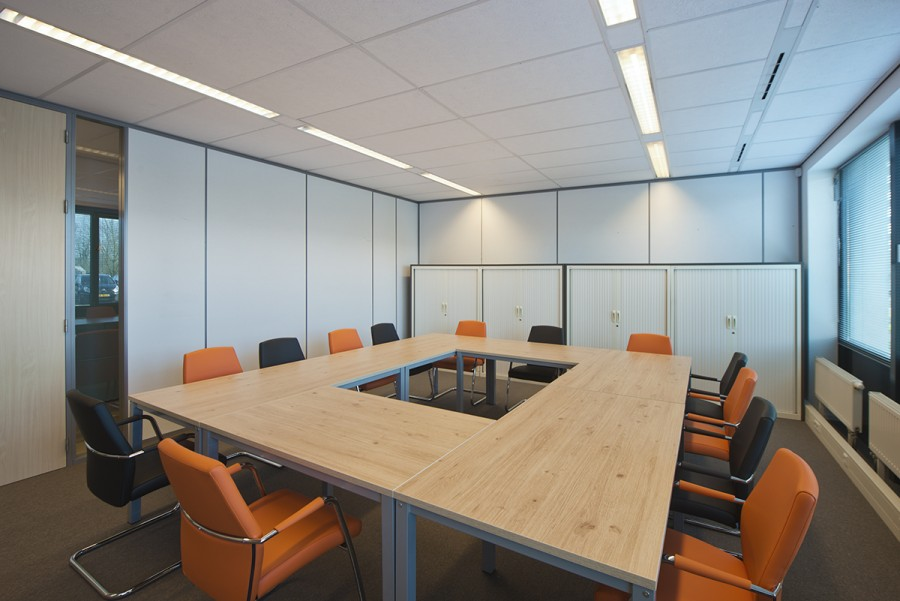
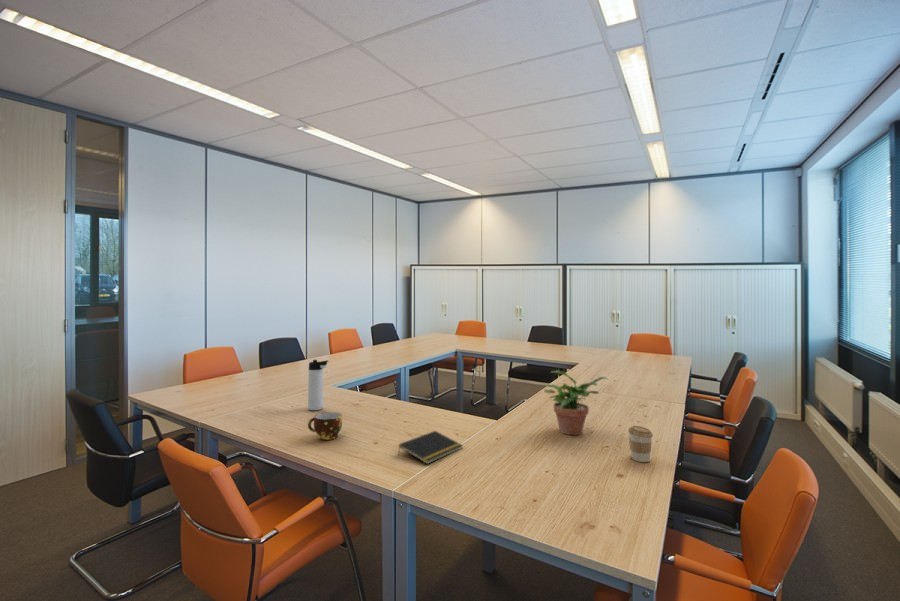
+ coffee cup (640, 443)
+ notepad (431, 446)
+ cup (326, 426)
+ thermos bottle (318, 384)
+ potted plant (576, 400)
